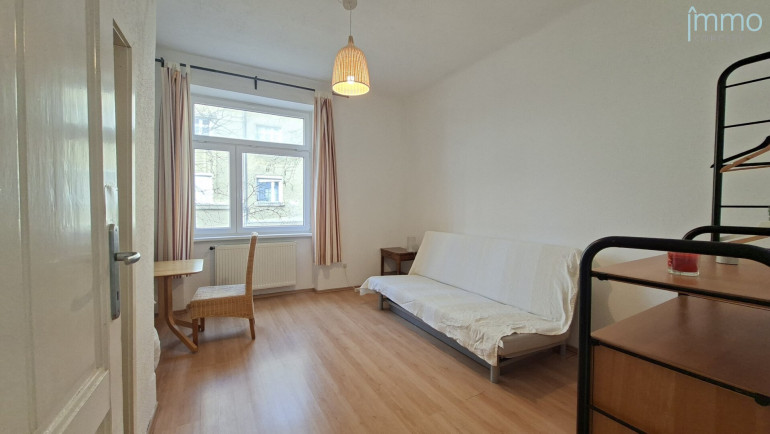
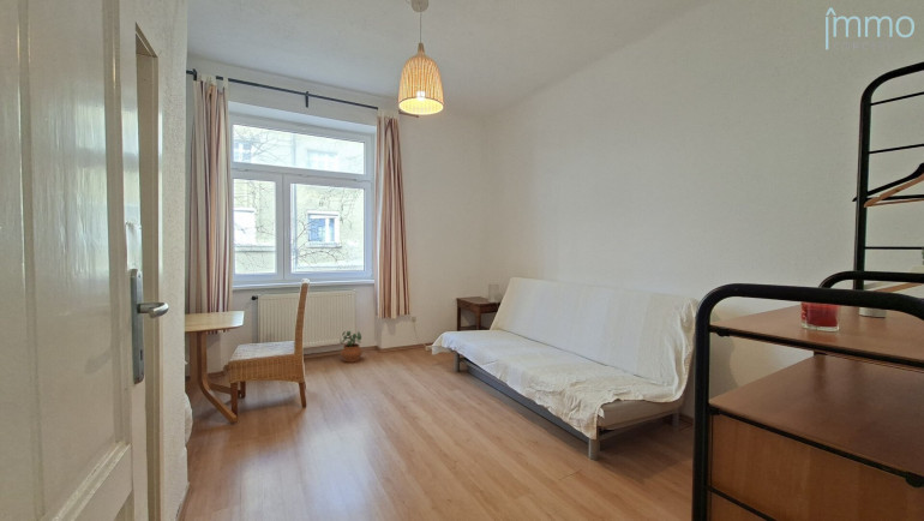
+ potted plant (350, 345)
